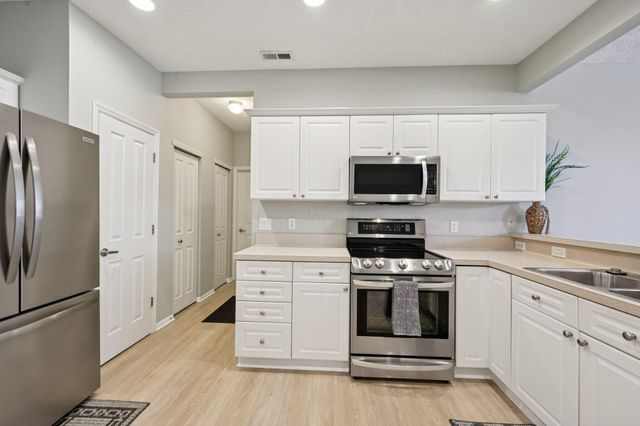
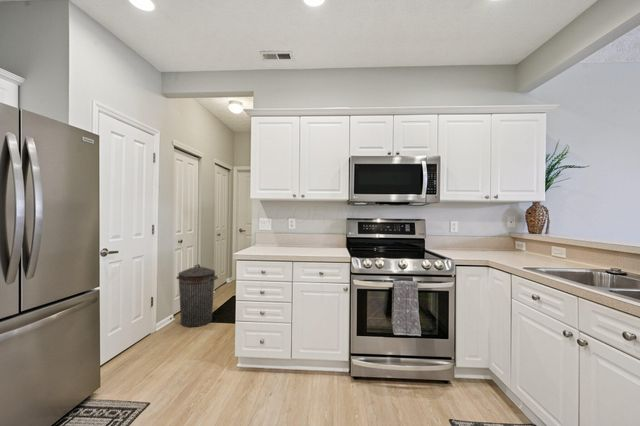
+ trash can (197, 293)
